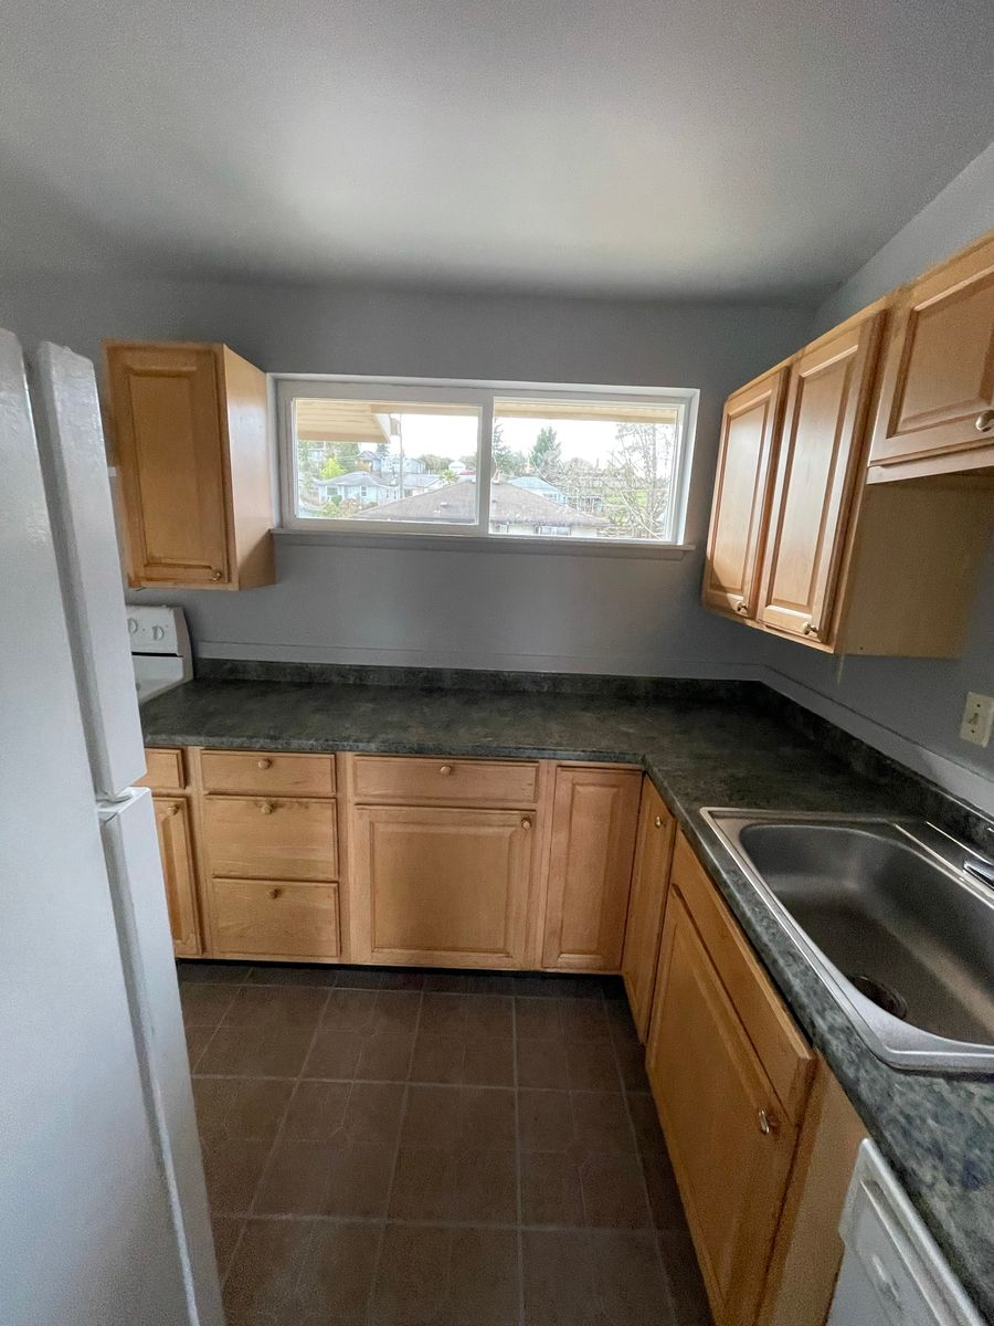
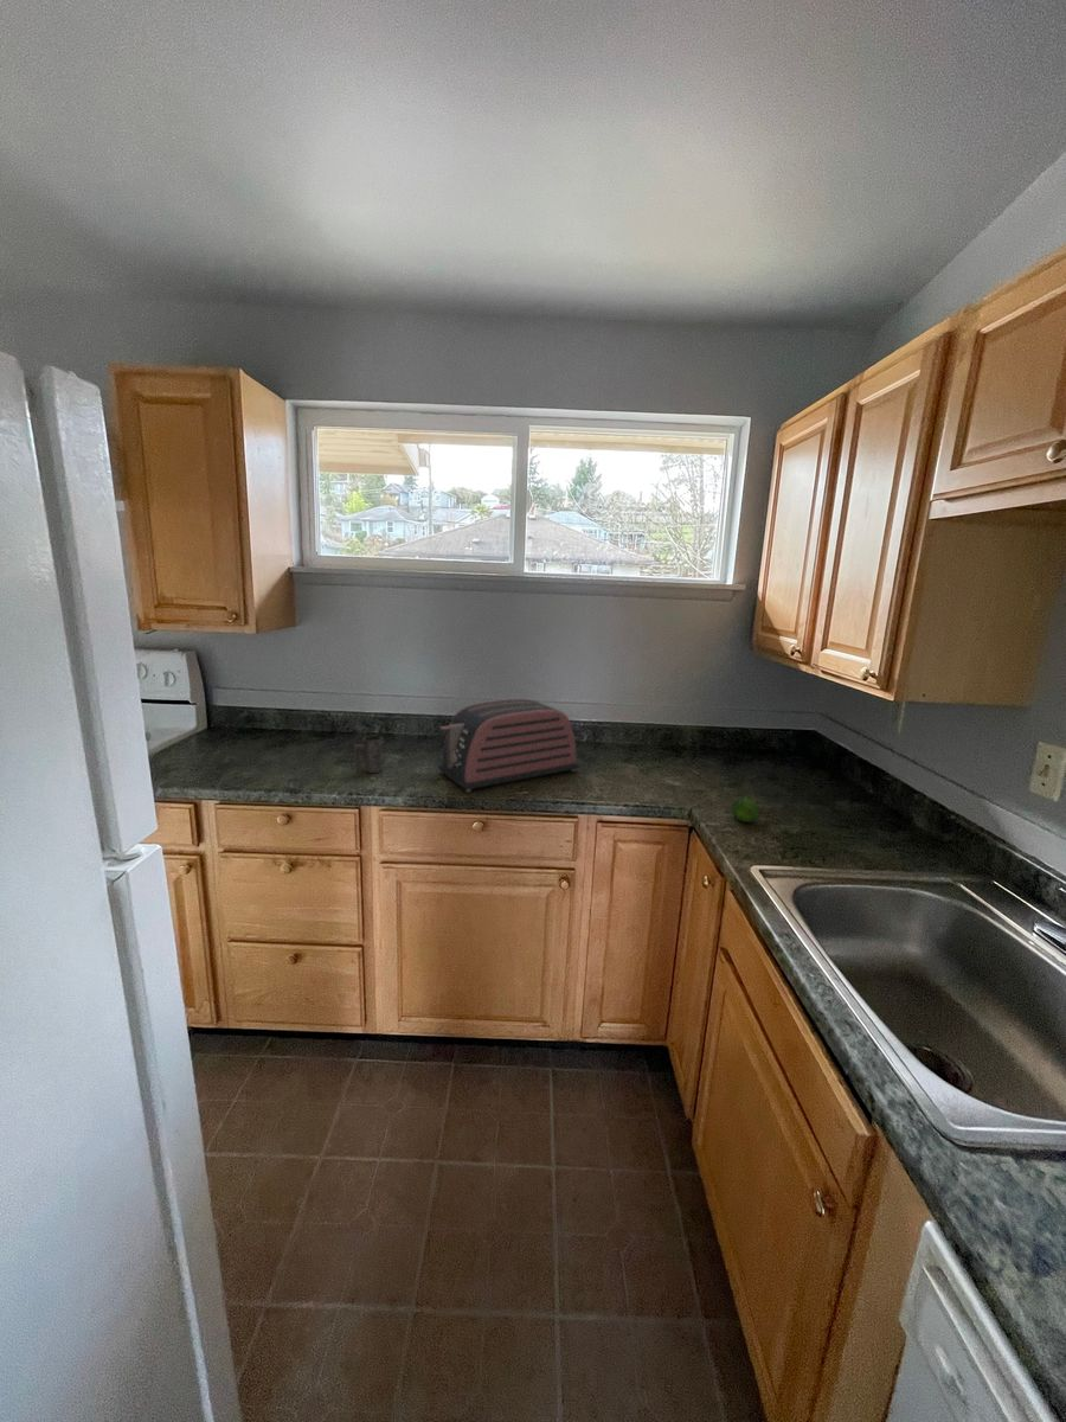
+ mug (368, 755)
+ fruit (744, 809)
+ toaster (507, 739)
